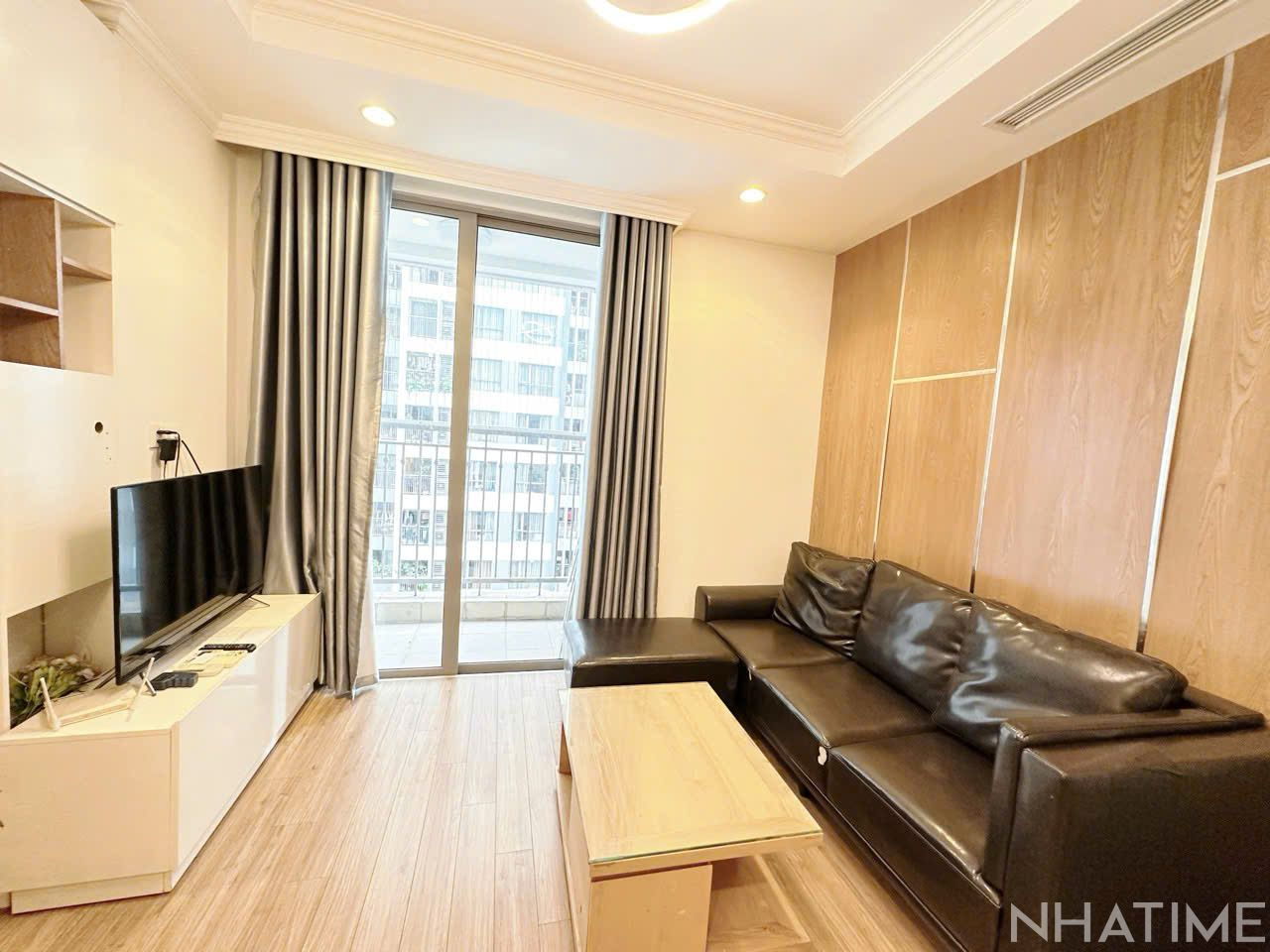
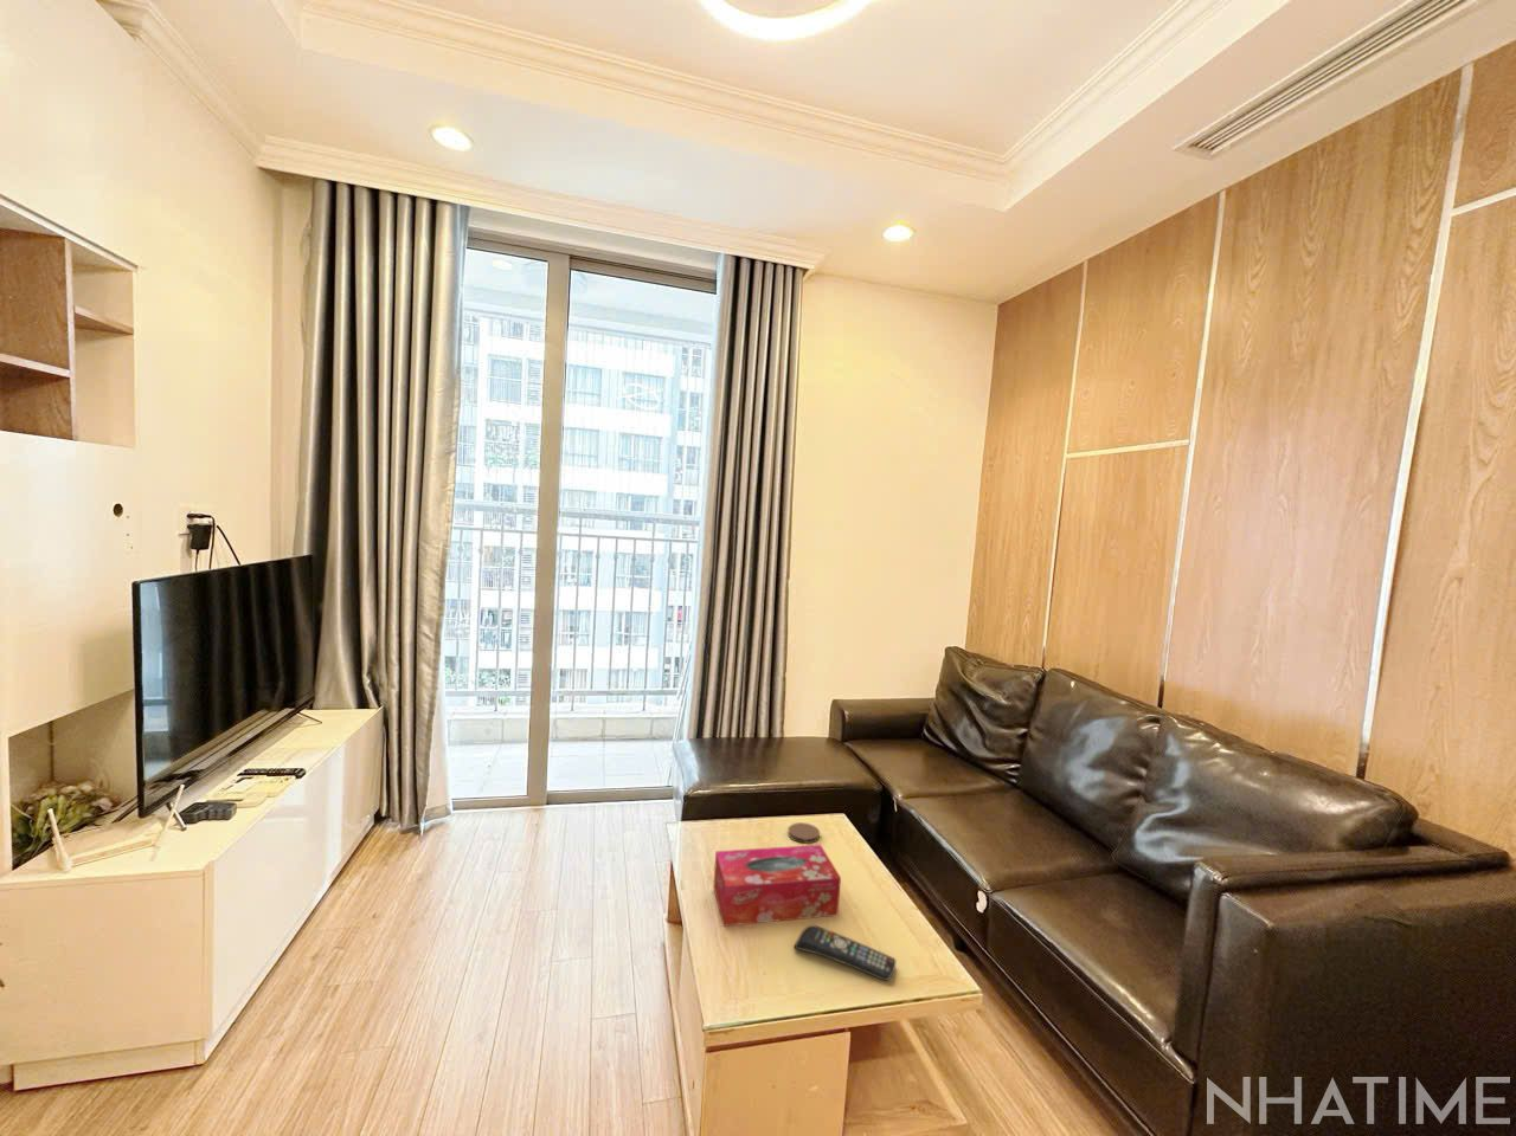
+ coaster (803, 832)
+ tissue box (775, 882)
+ remote control (844, 951)
